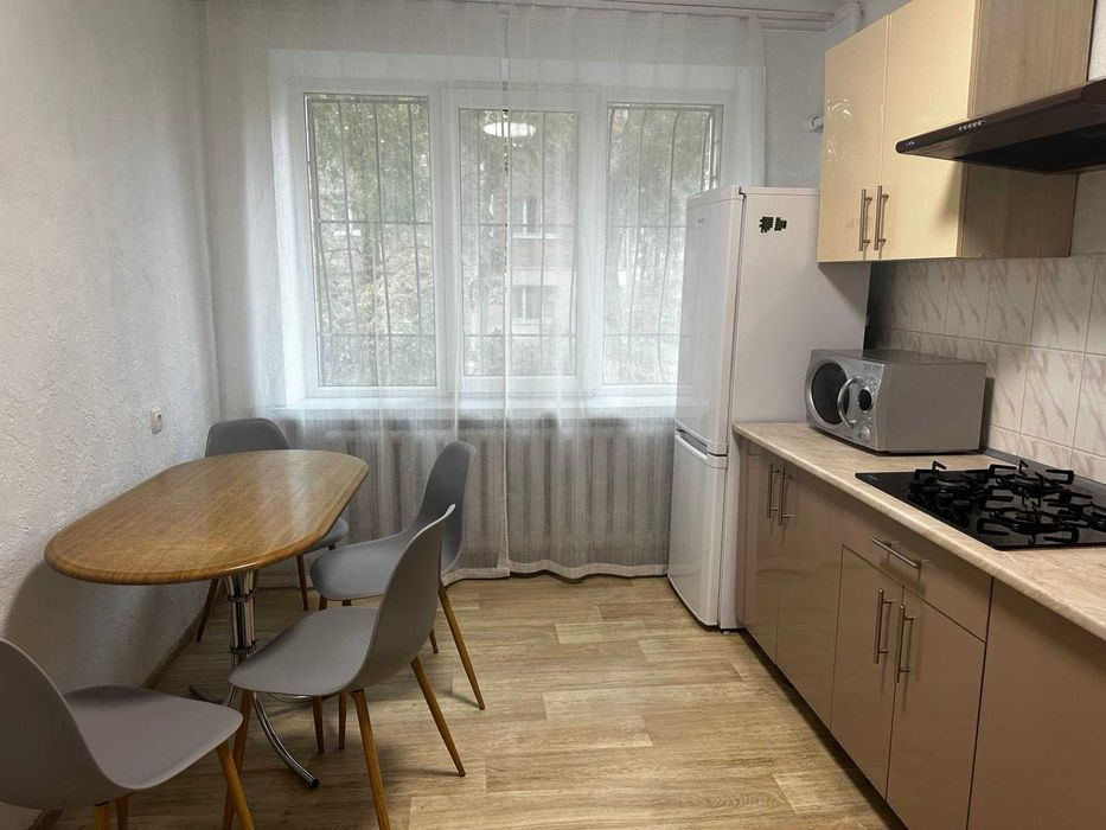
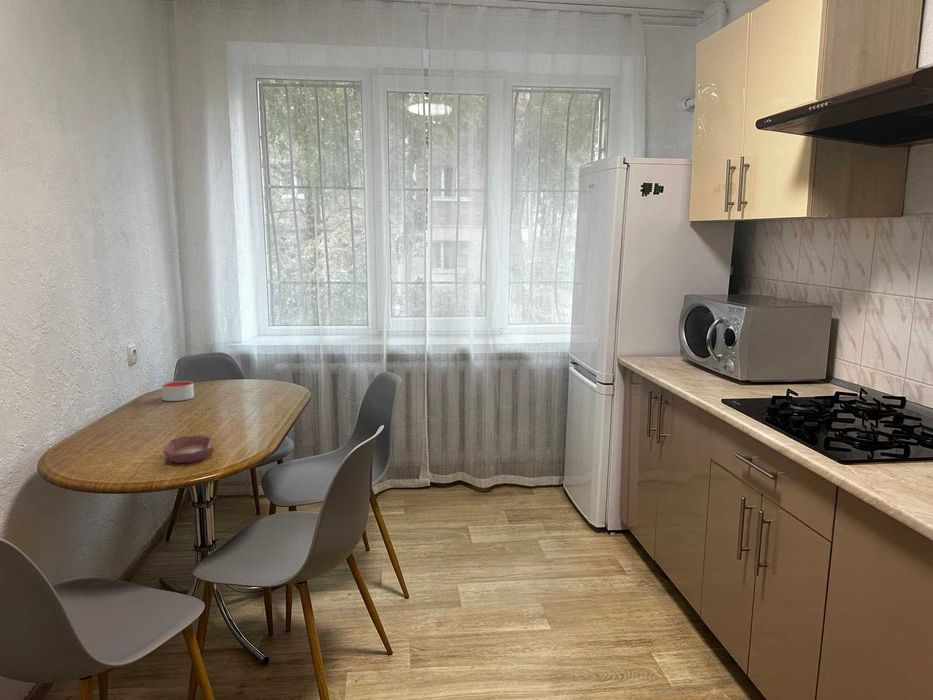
+ candle (177, 390)
+ bowl (189, 449)
